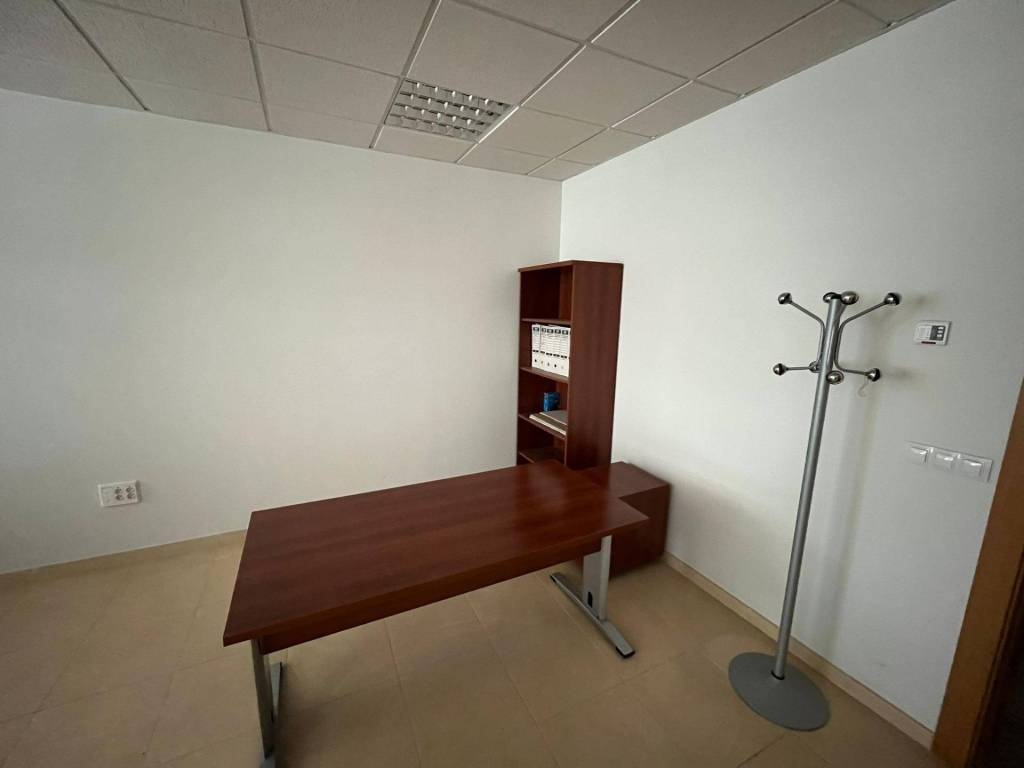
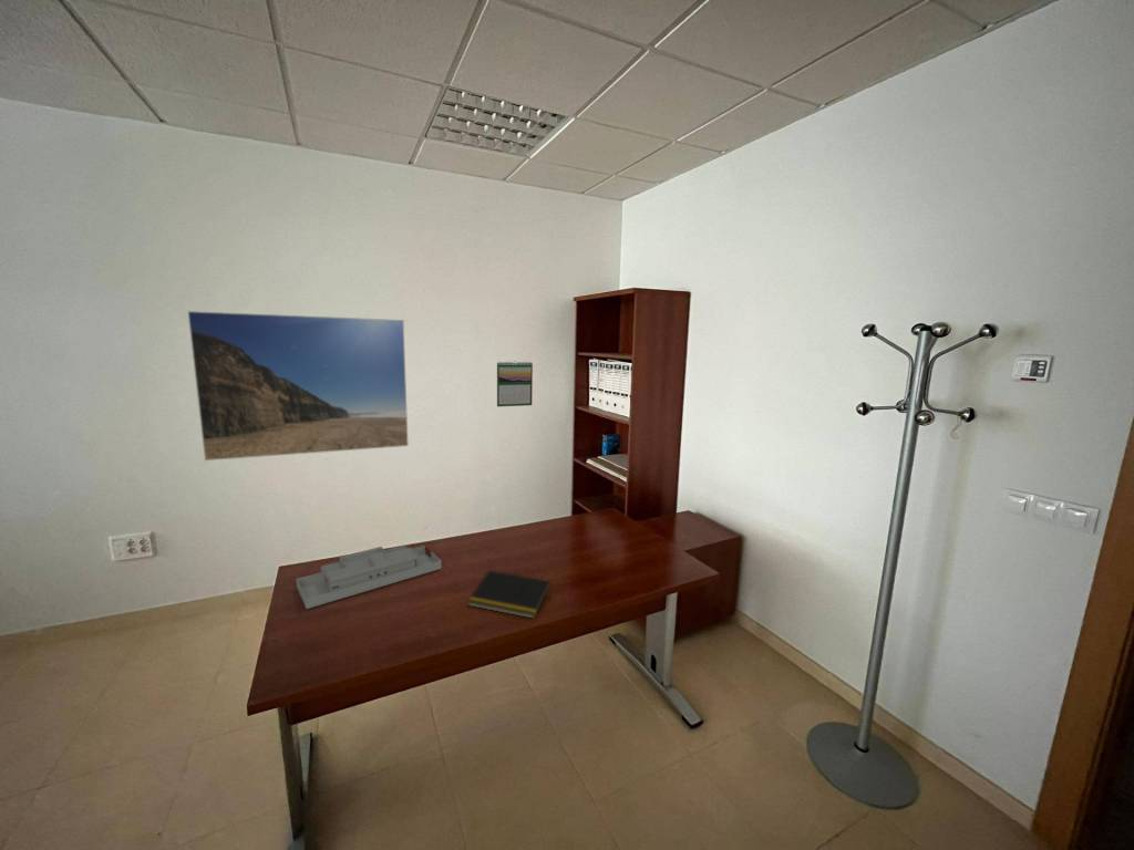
+ calendar (514, 383)
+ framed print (310, 385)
+ desk organizer (371, 567)
+ notepad (509, 592)
